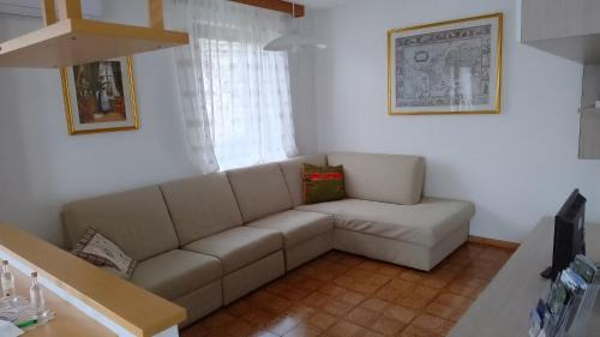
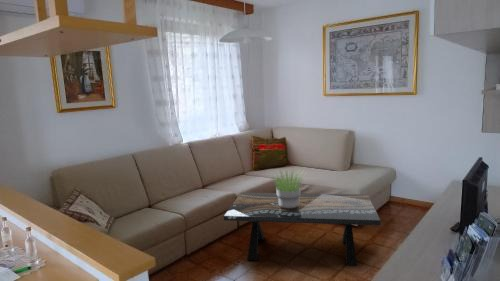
+ coffee table (300, 222)
+ potted plant (287, 188)
